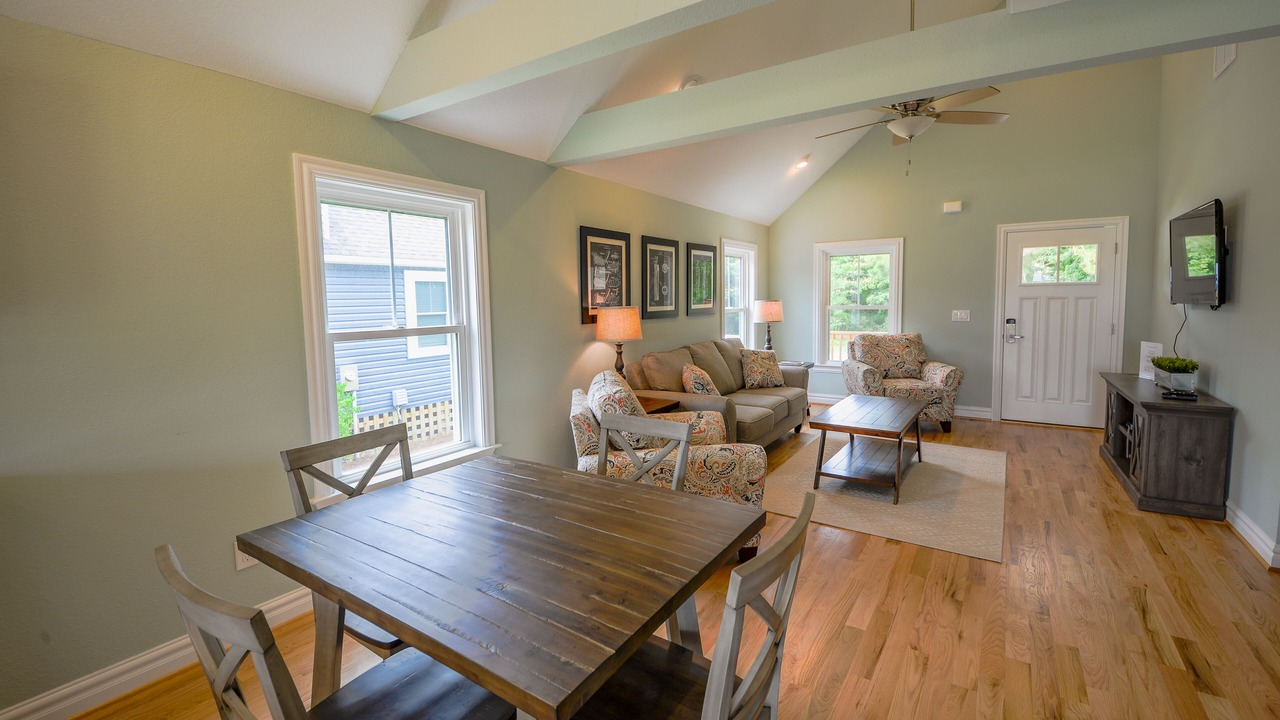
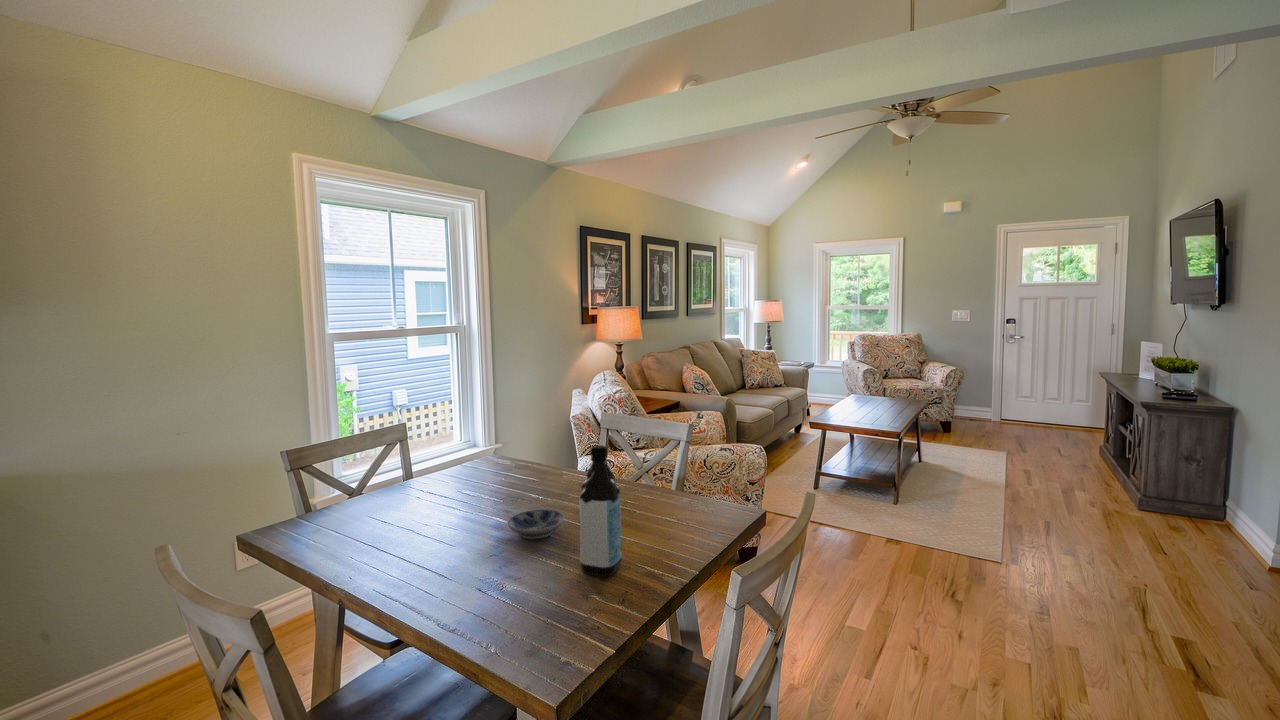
+ water bottle (600, 508)
+ bowl (536, 525)
